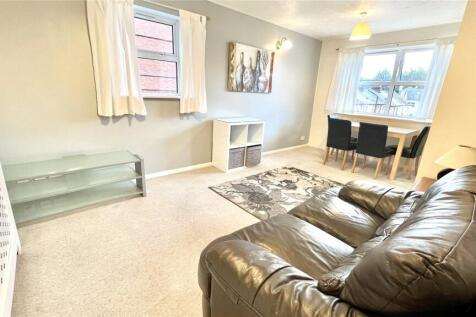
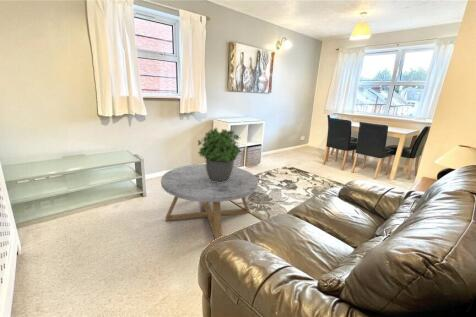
+ coffee table (210, 196)
+ potted plant (219, 153)
